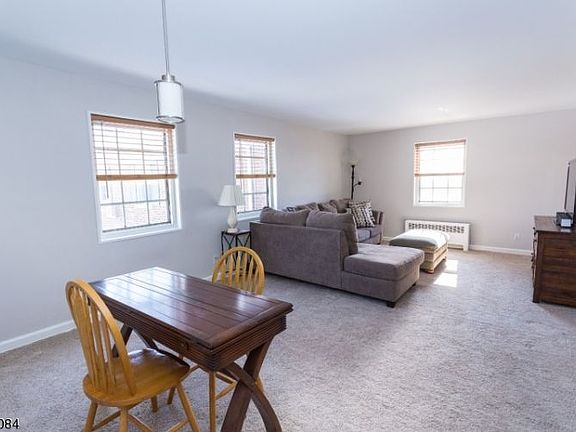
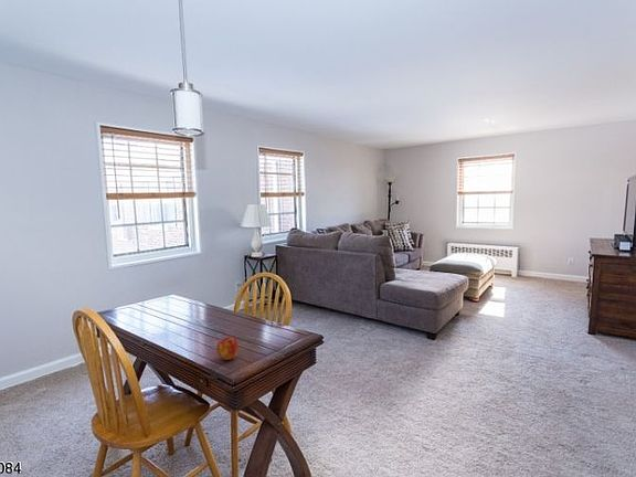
+ apple (227, 348)
